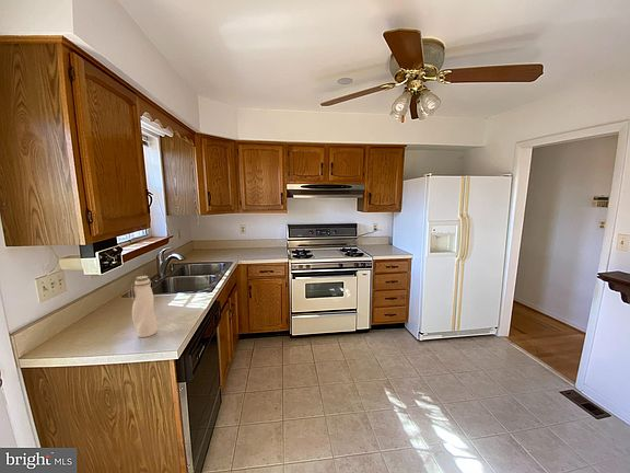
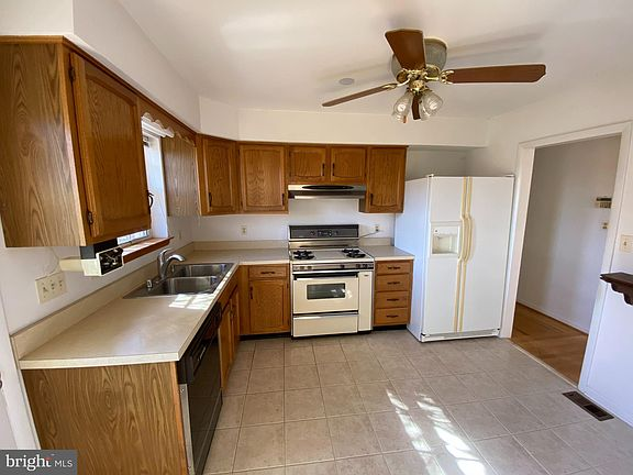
- water bottle (142, 305)
